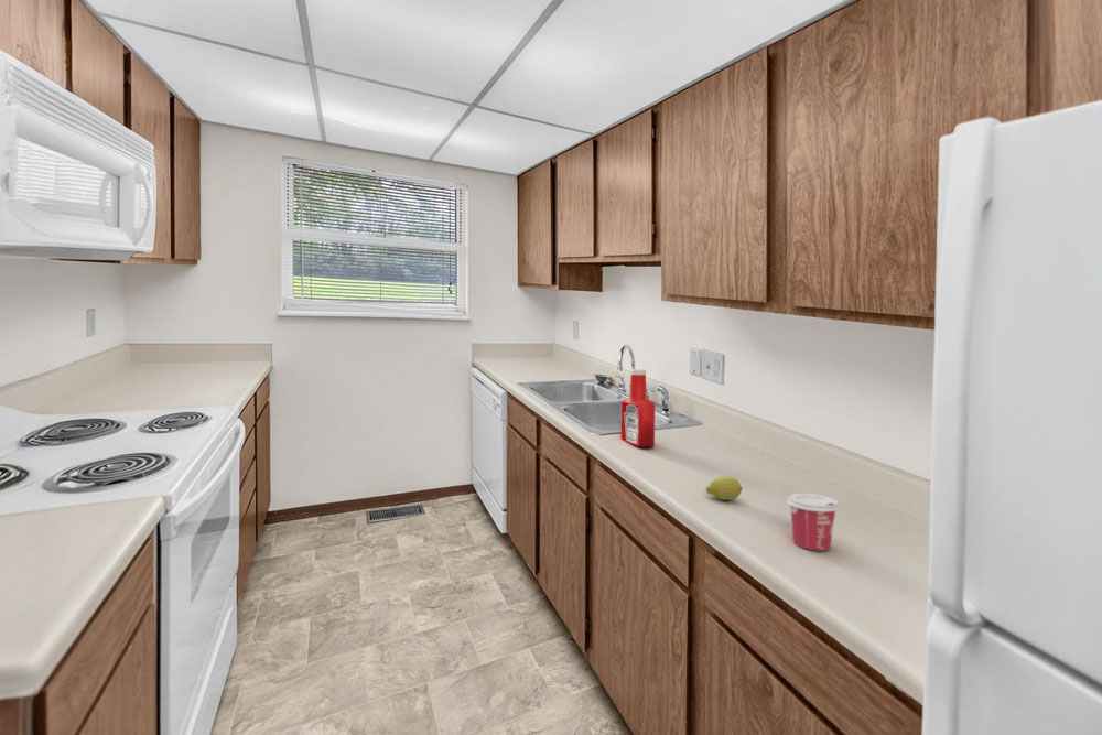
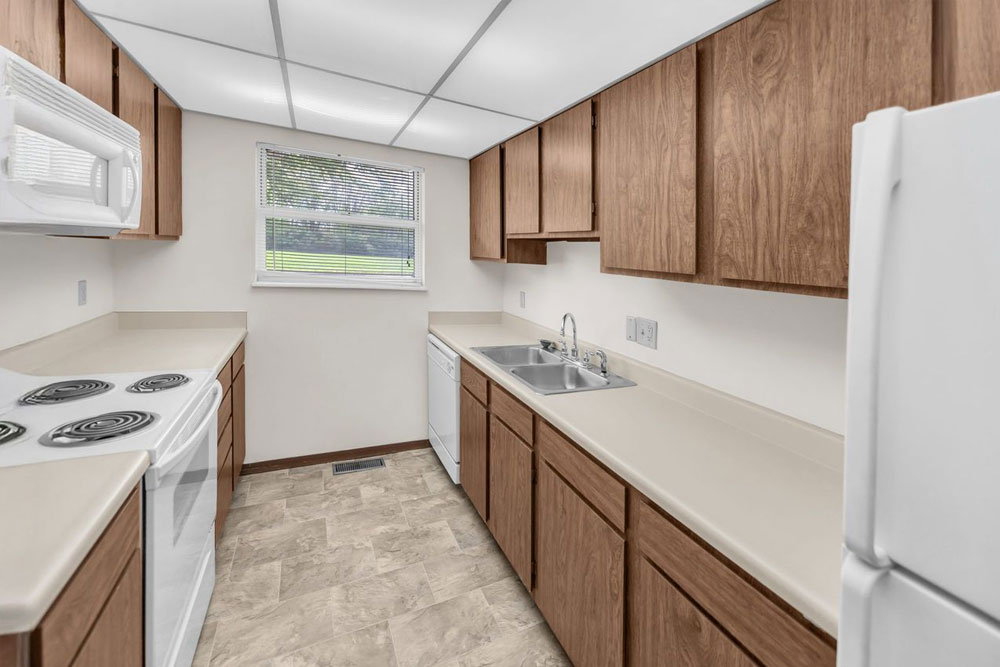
- fruit (724, 487)
- cup (812, 521)
- soap bottle (637, 406)
